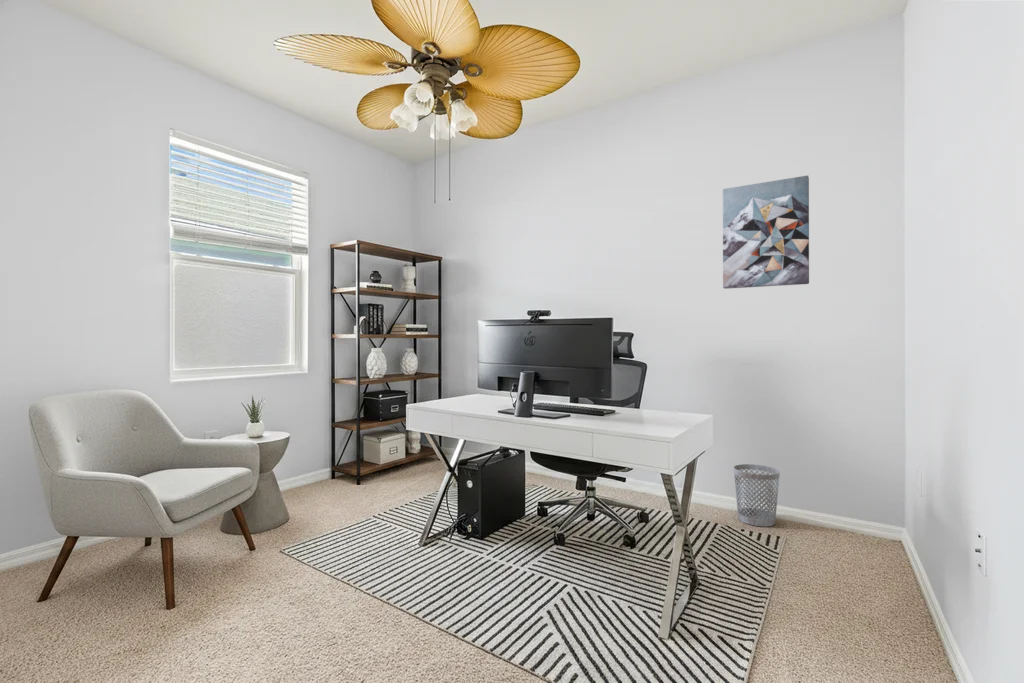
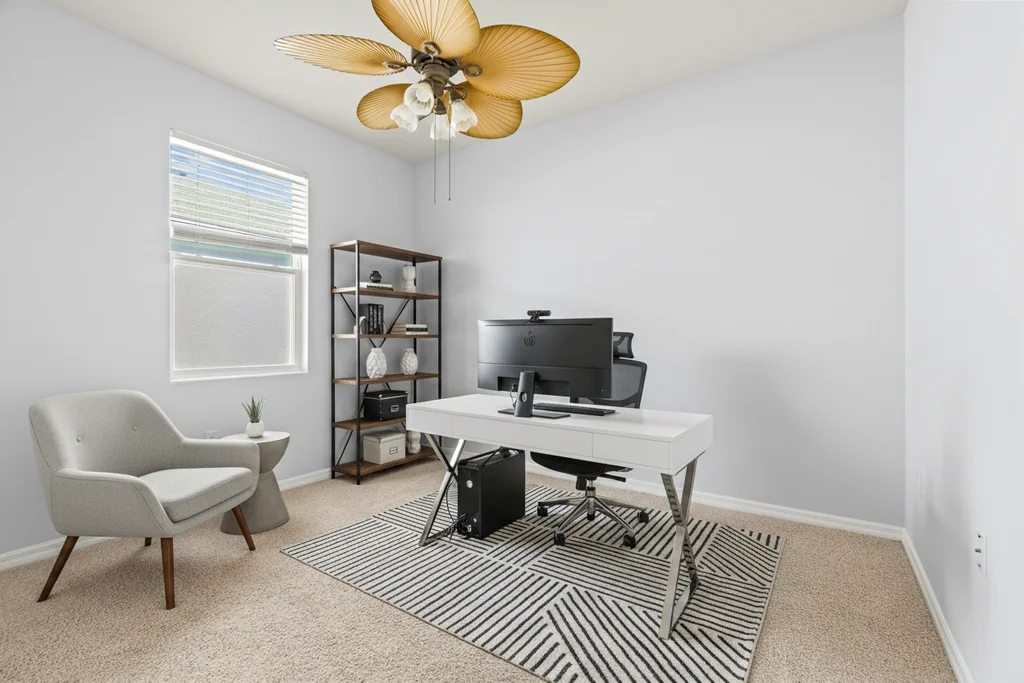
- wall art (764, 234)
- wastebasket (756, 495)
